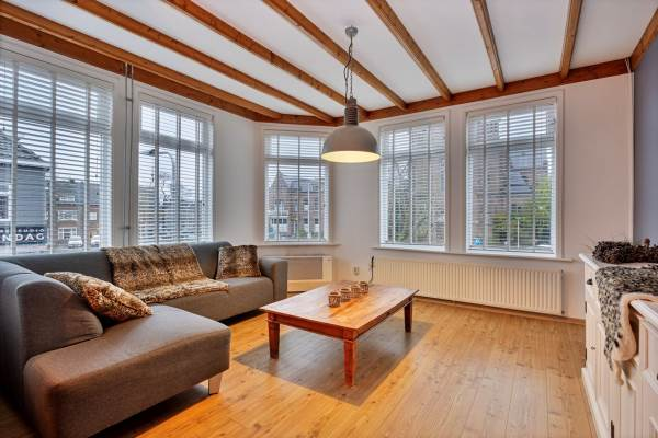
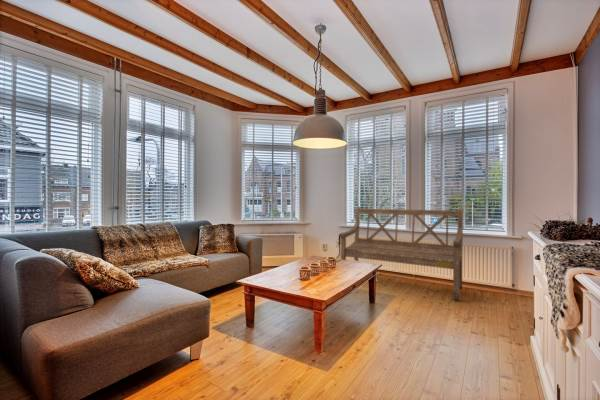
+ bench (399, 245)
